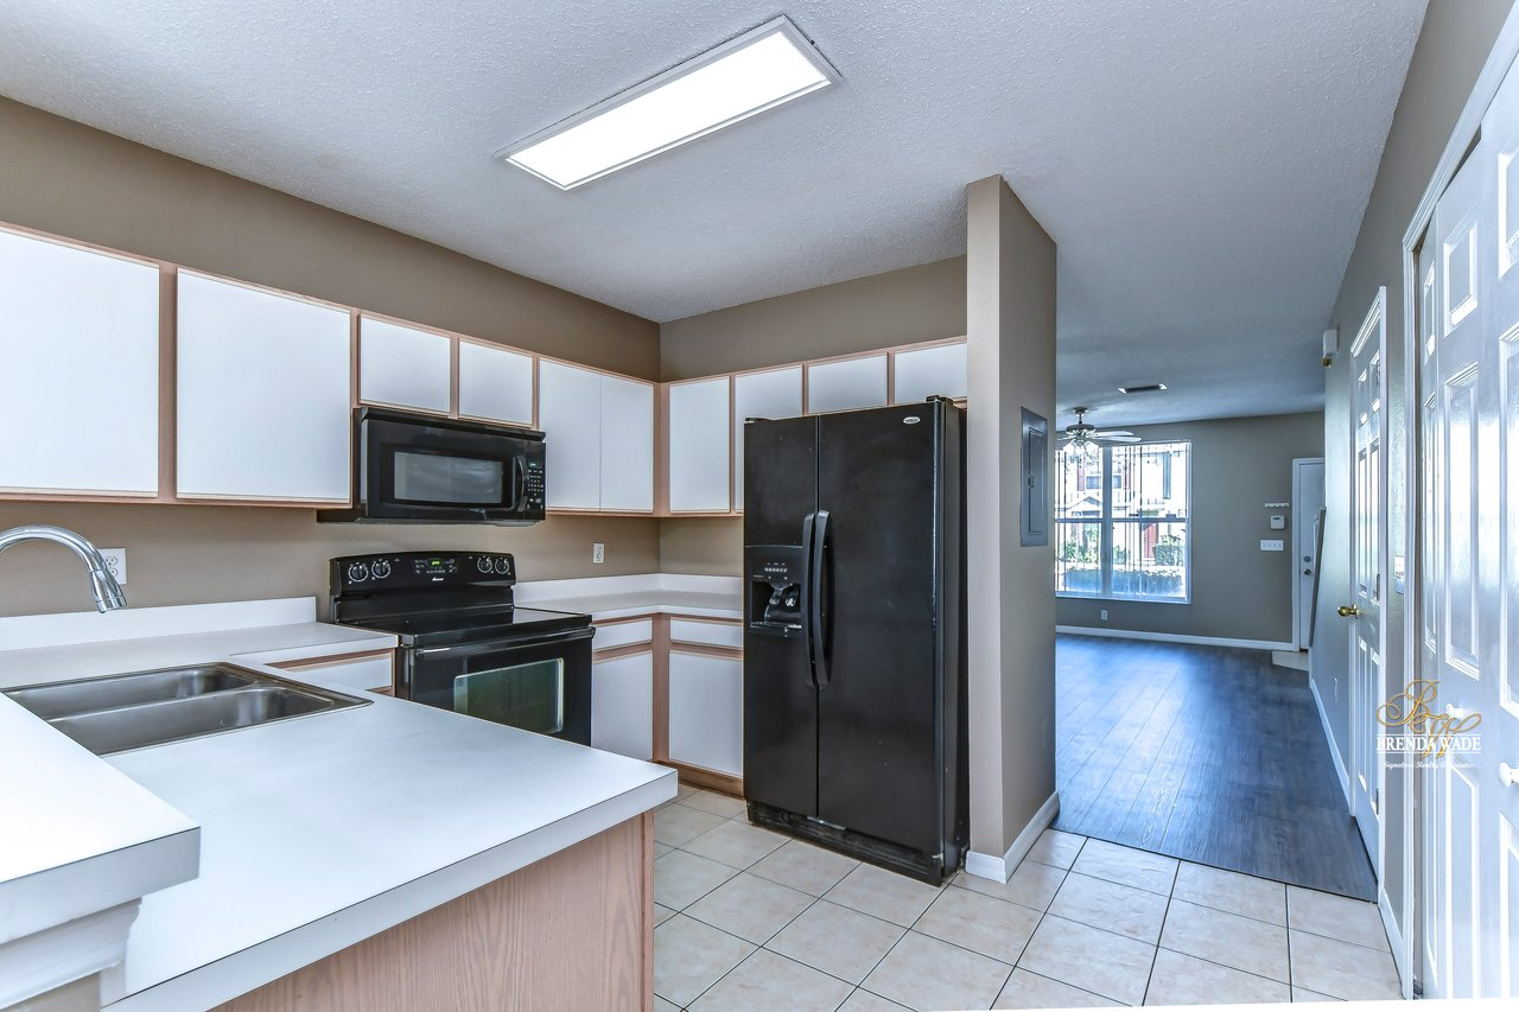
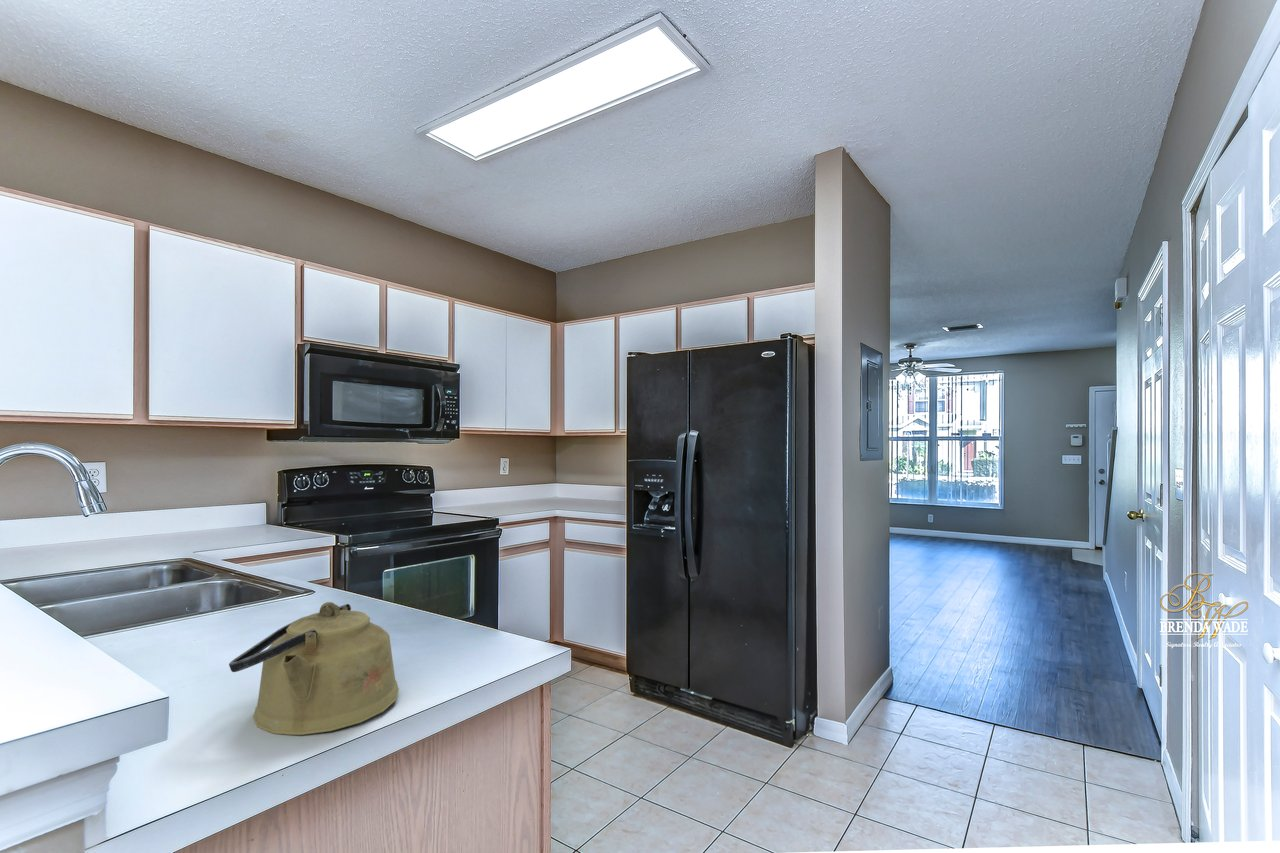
+ kettle (321, 657)
